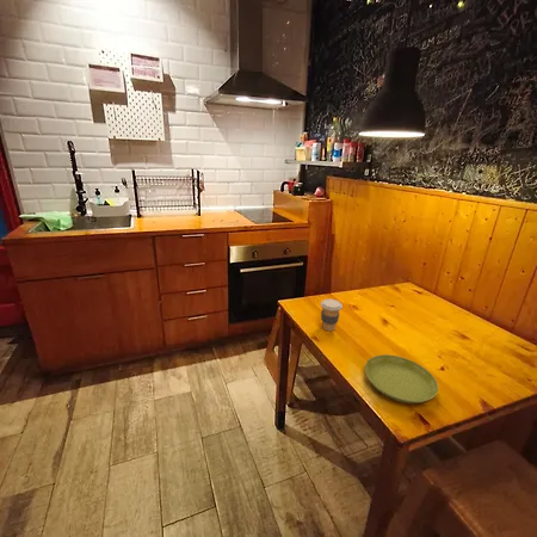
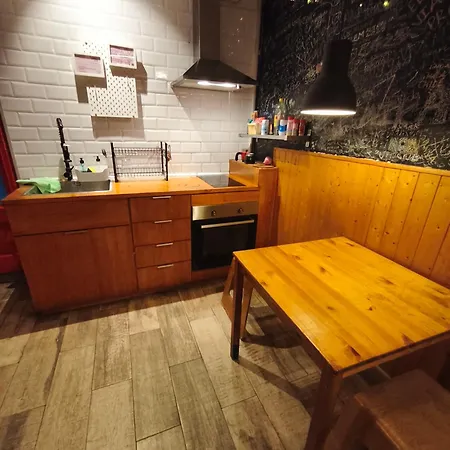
- coffee cup (329, 315)
- saucer (399, 379)
